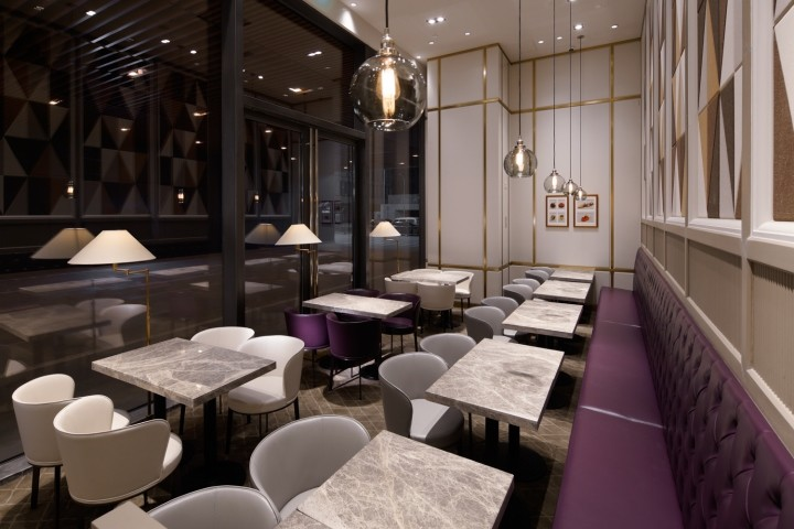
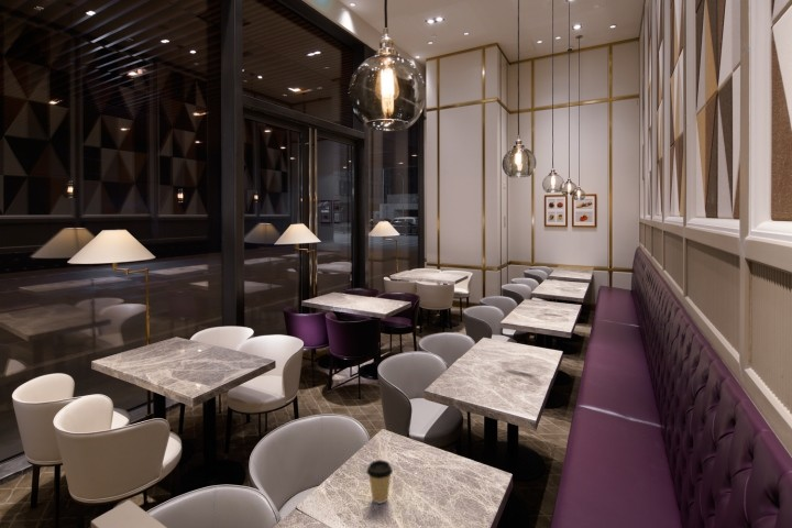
+ coffee cup (380, 482)
